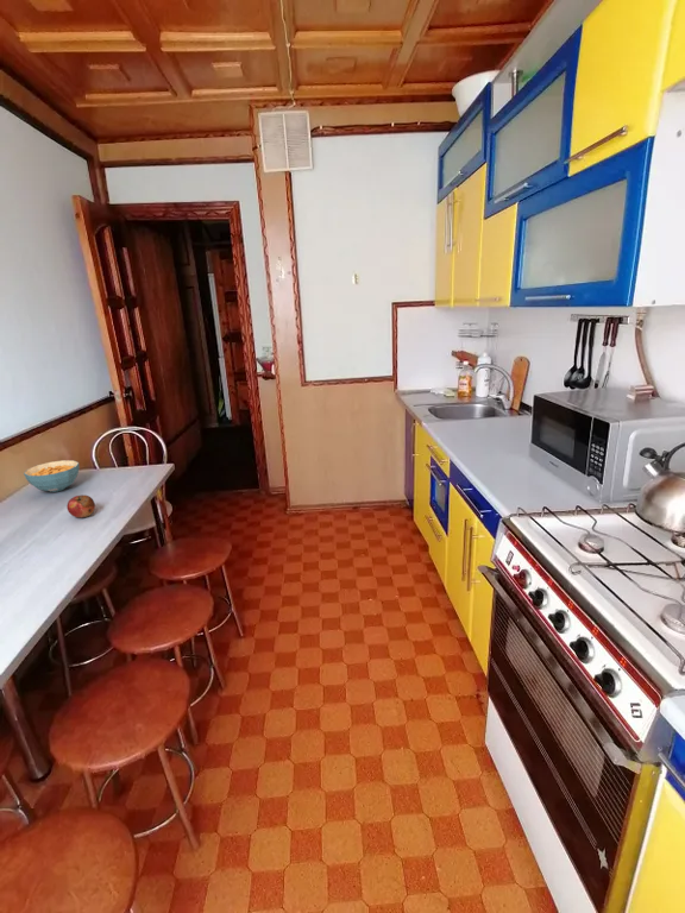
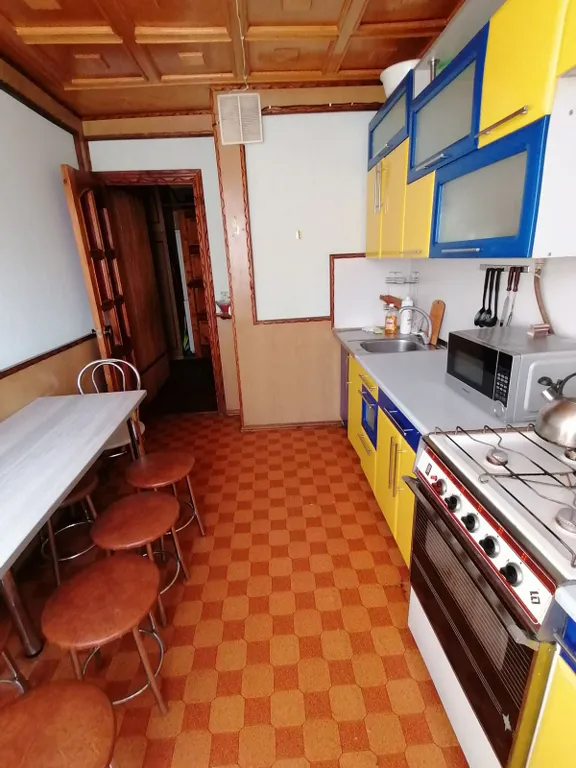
- cereal bowl (55, 478)
- fruit (81, 505)
